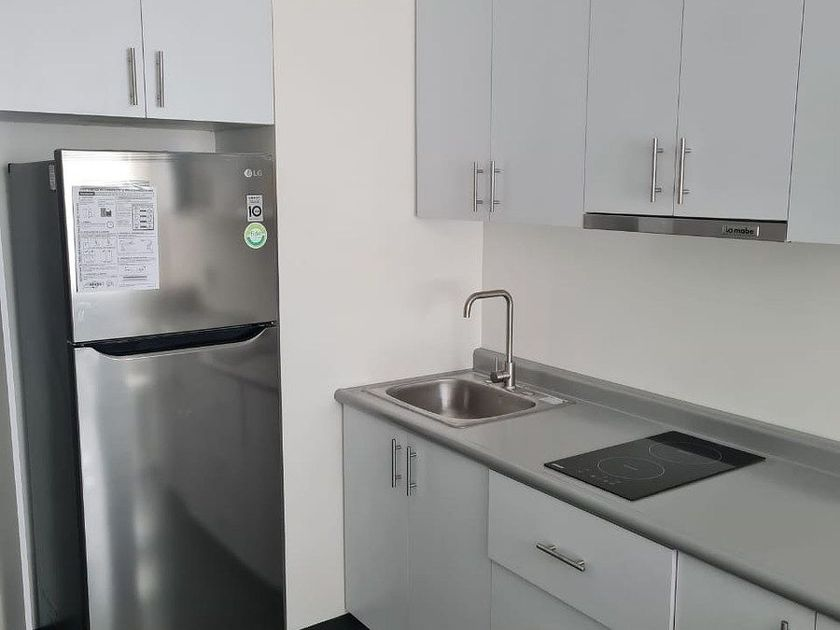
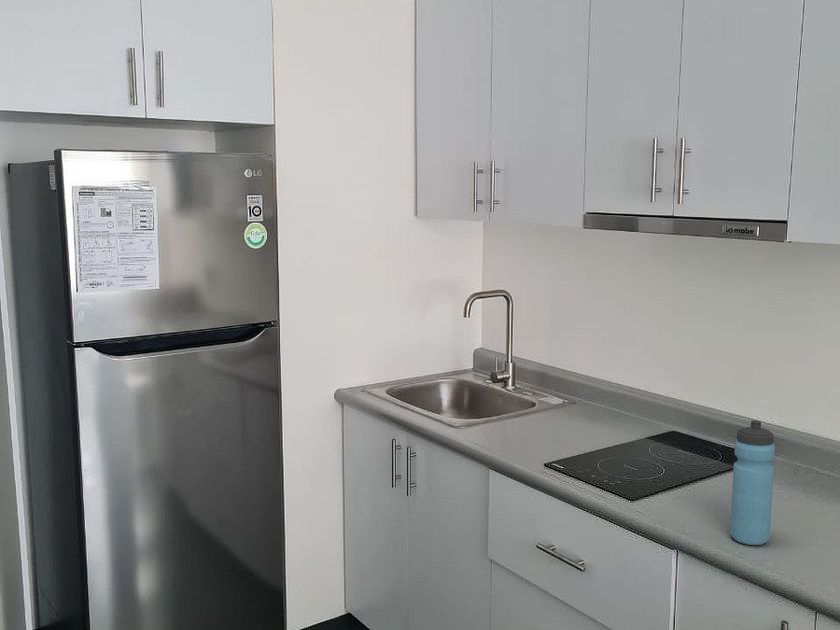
+ water bottle (752, 480)
